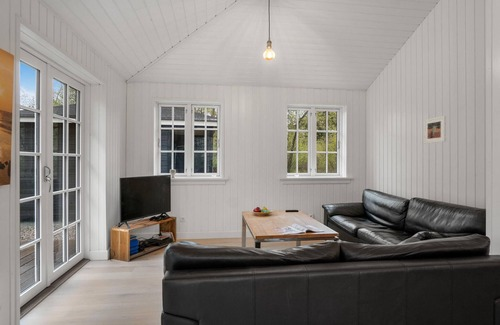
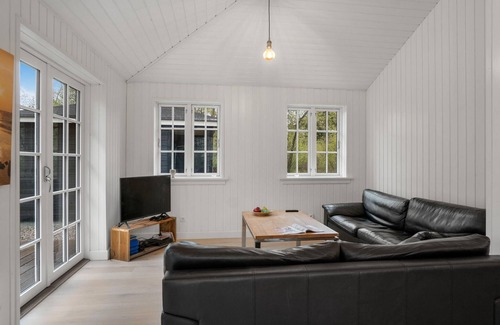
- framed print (434, 130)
